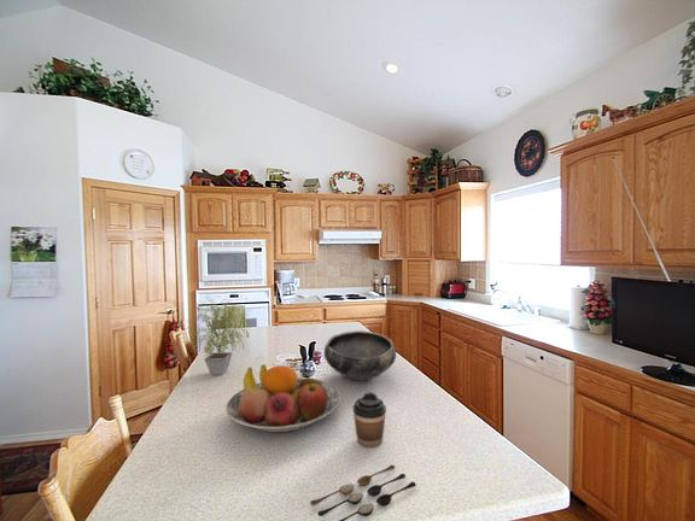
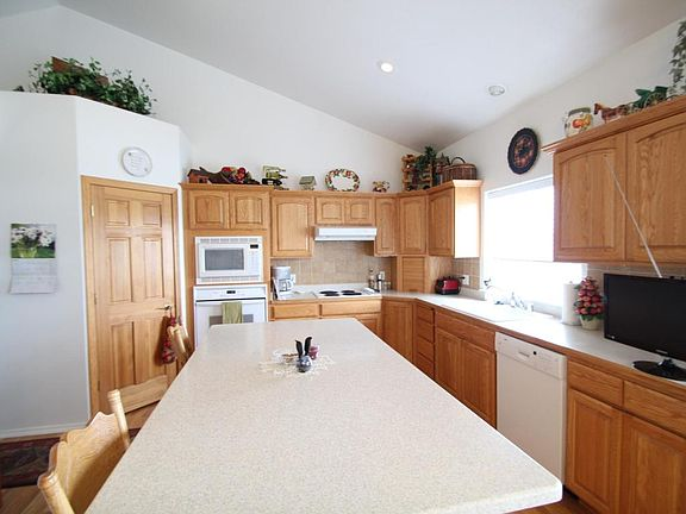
- coffee cup (369, 418)
- spoon (362, 494)
- bowl (360, 357)
- fruit bowl (285, 394)
- potted plant (221, 333)
